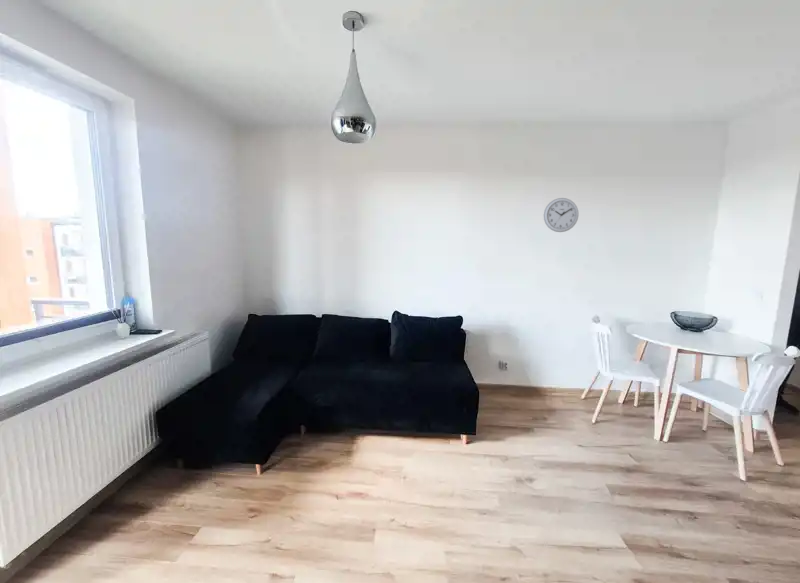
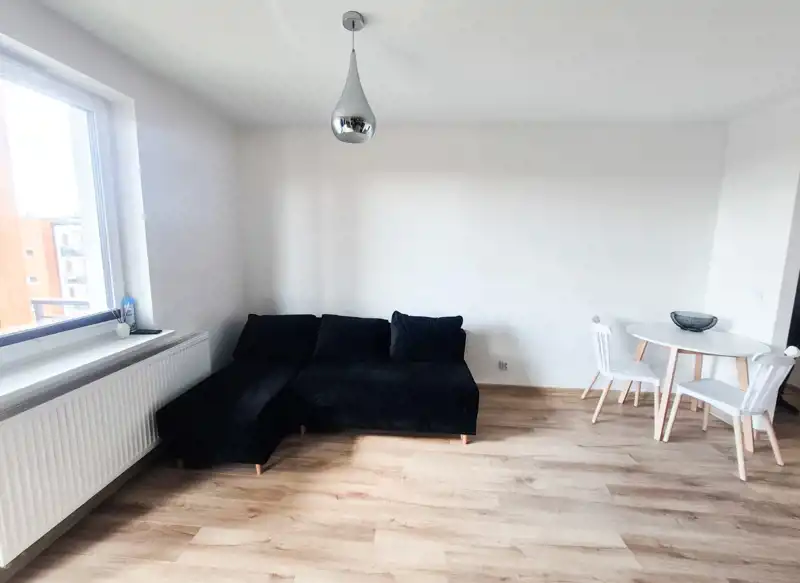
- wall clock (561, 215)
